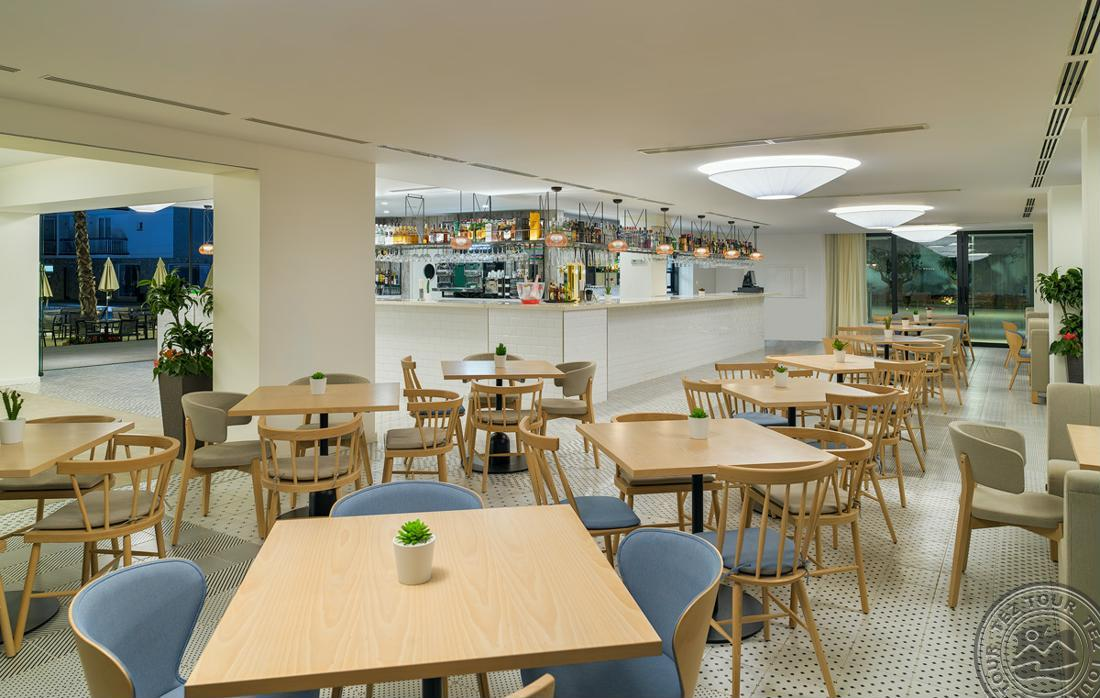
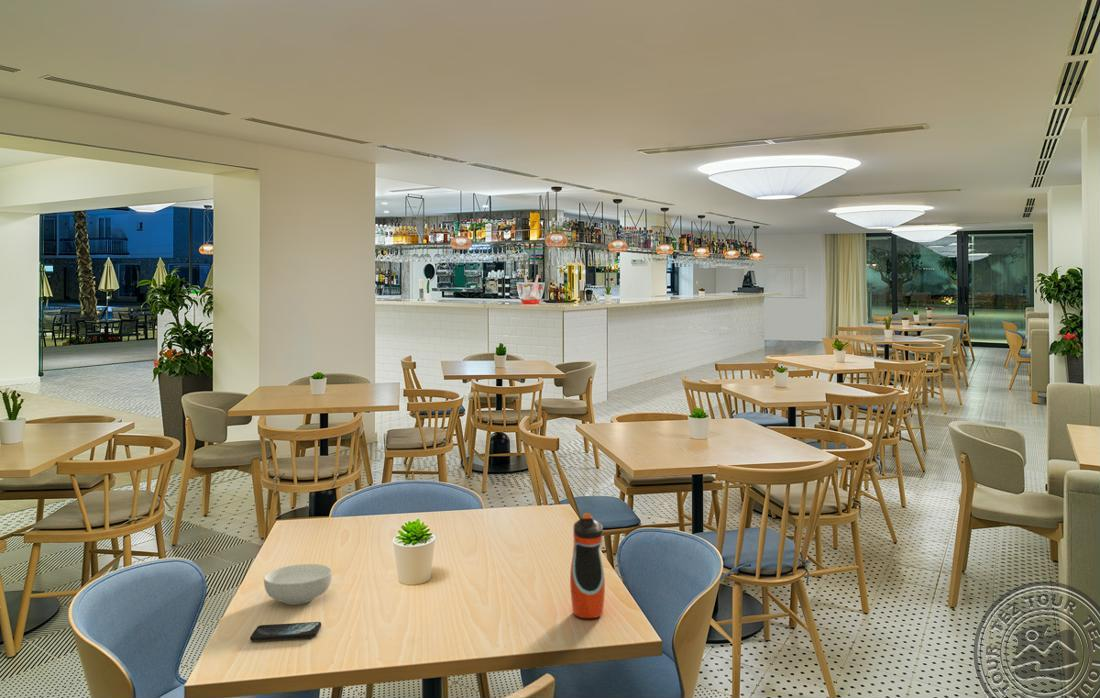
+ cereal bowl (298, 586)
+ water bottle (587, 563)
+ smartphone (286, 631)
